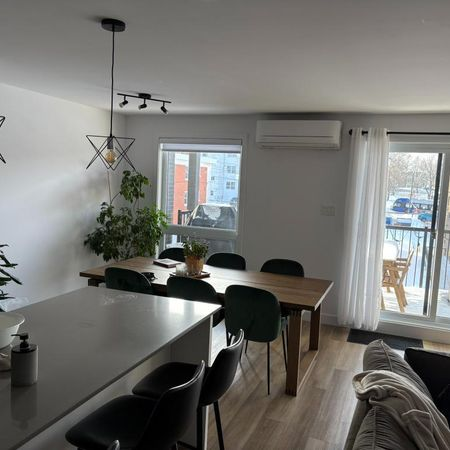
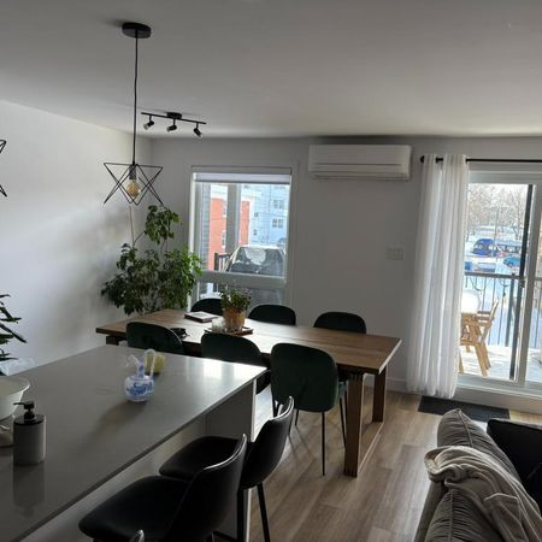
+ apple (154, 363)
+ ceramic pitcher (140, 373)
